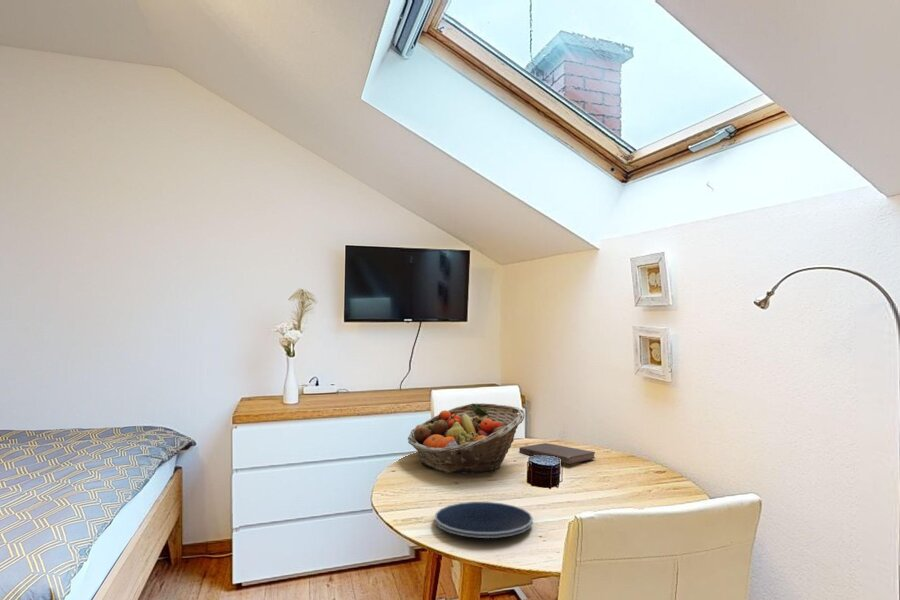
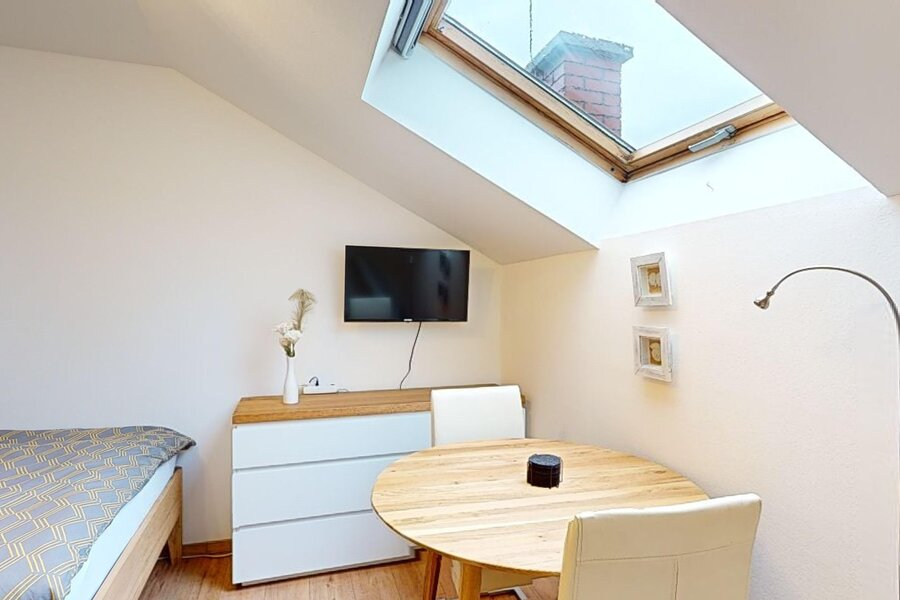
- plate (483, 519)
- fruit basket (465, 435)
- book (556, 452)
